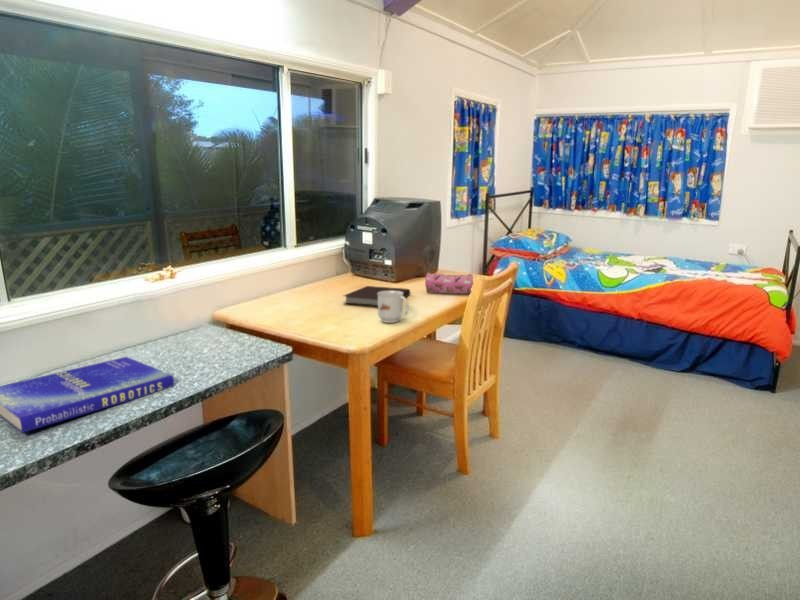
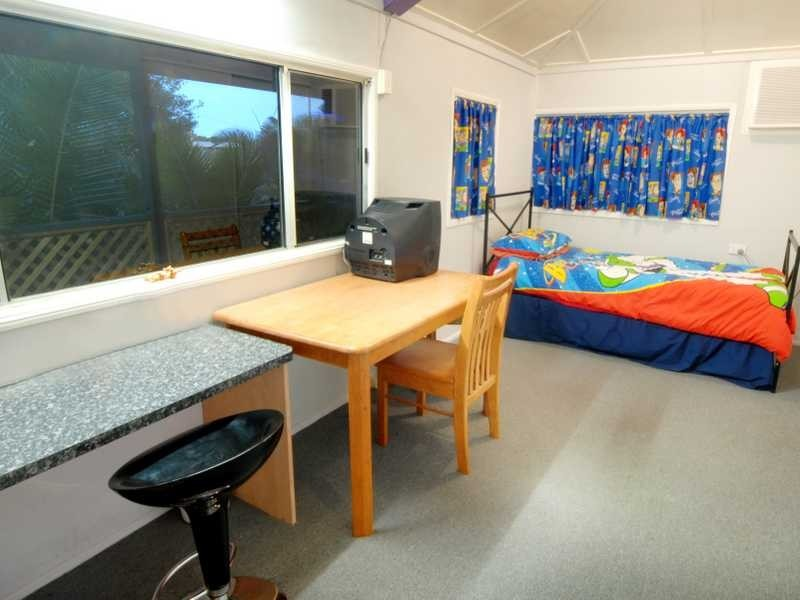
- notebook (377, 295)
- book (82, 389)
- pencil case (448, 283)
- mug (393, 307)
